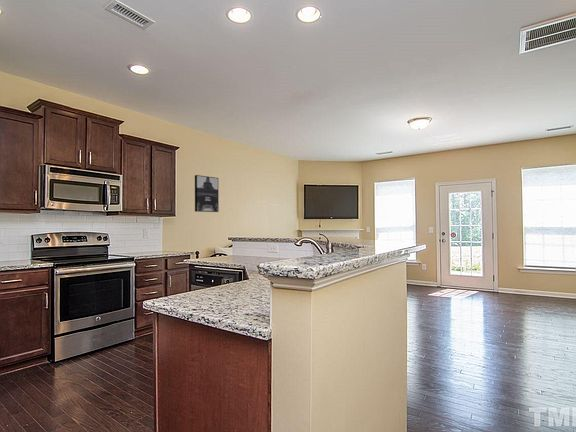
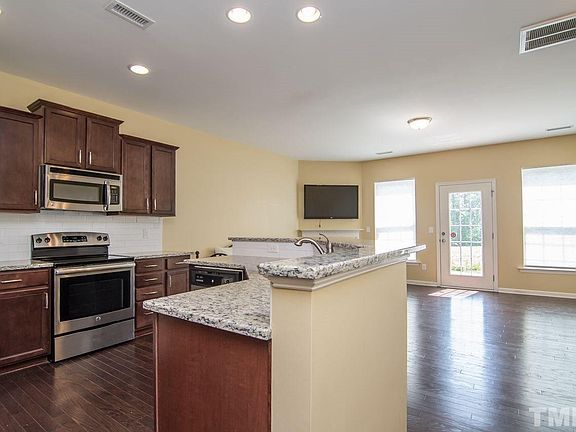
- wall art (207, 194)
